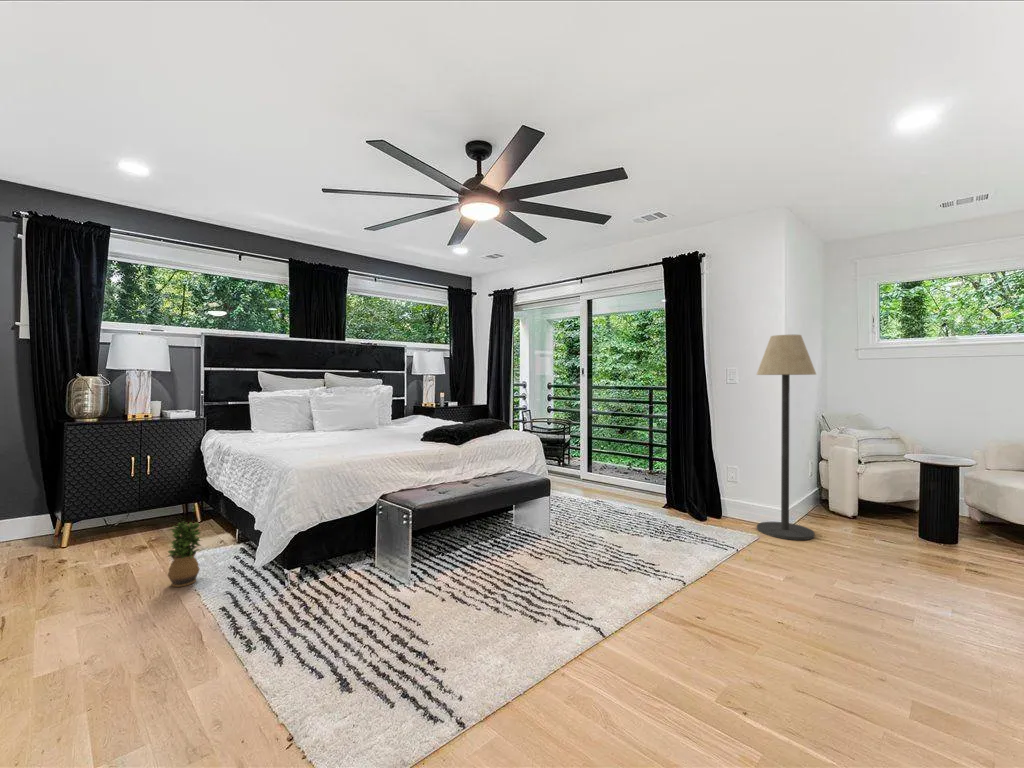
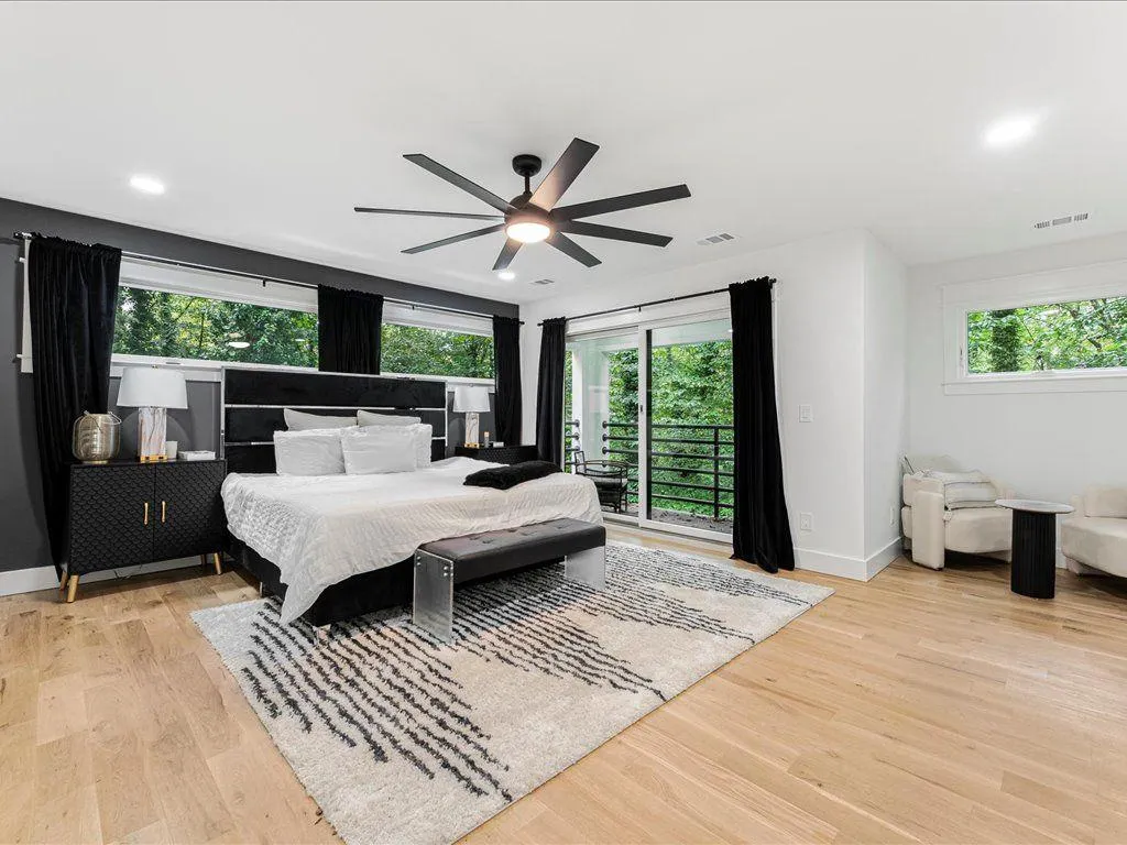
- floor lamp (785, 433)
- potted plant (188, 550)
